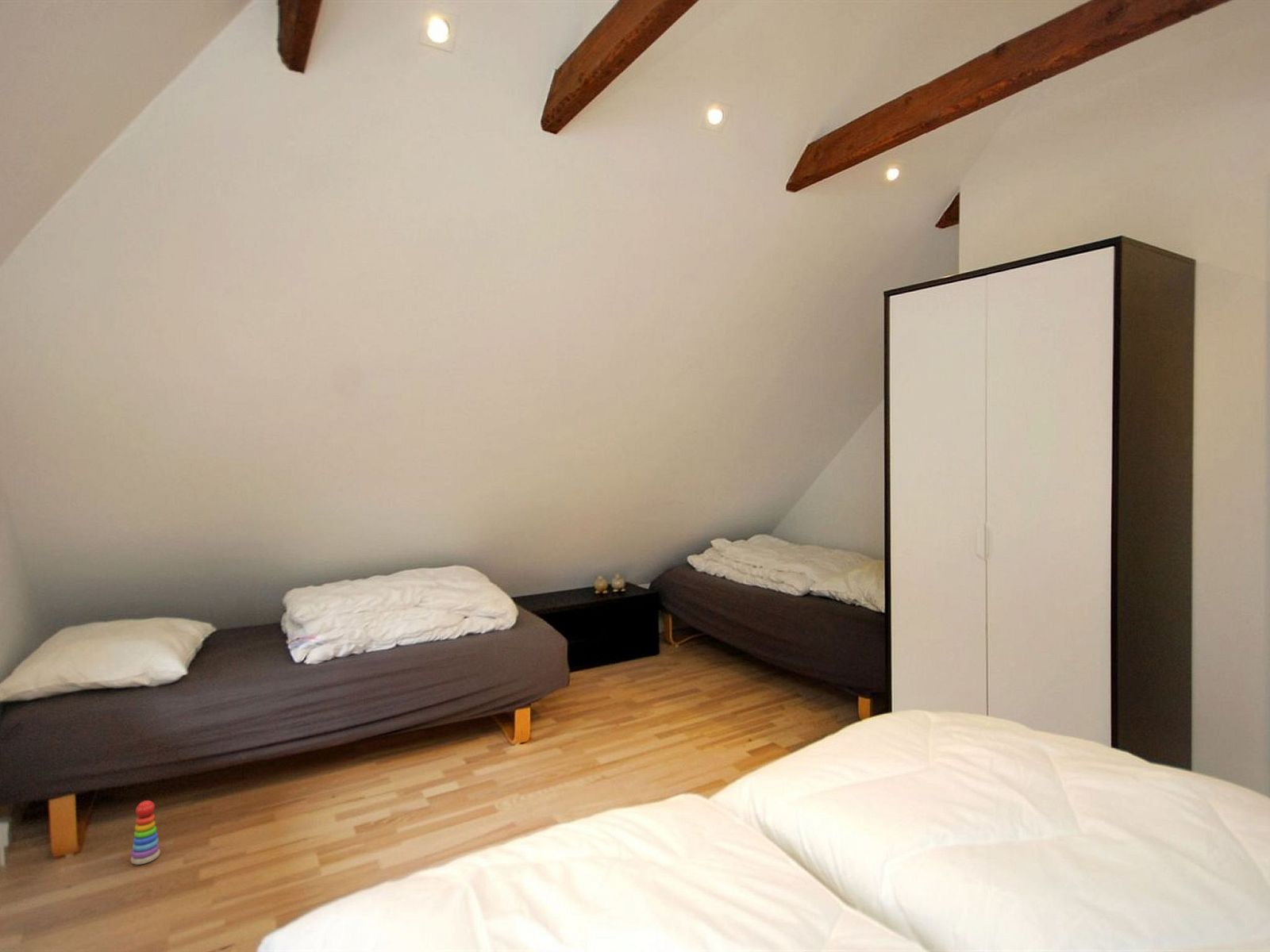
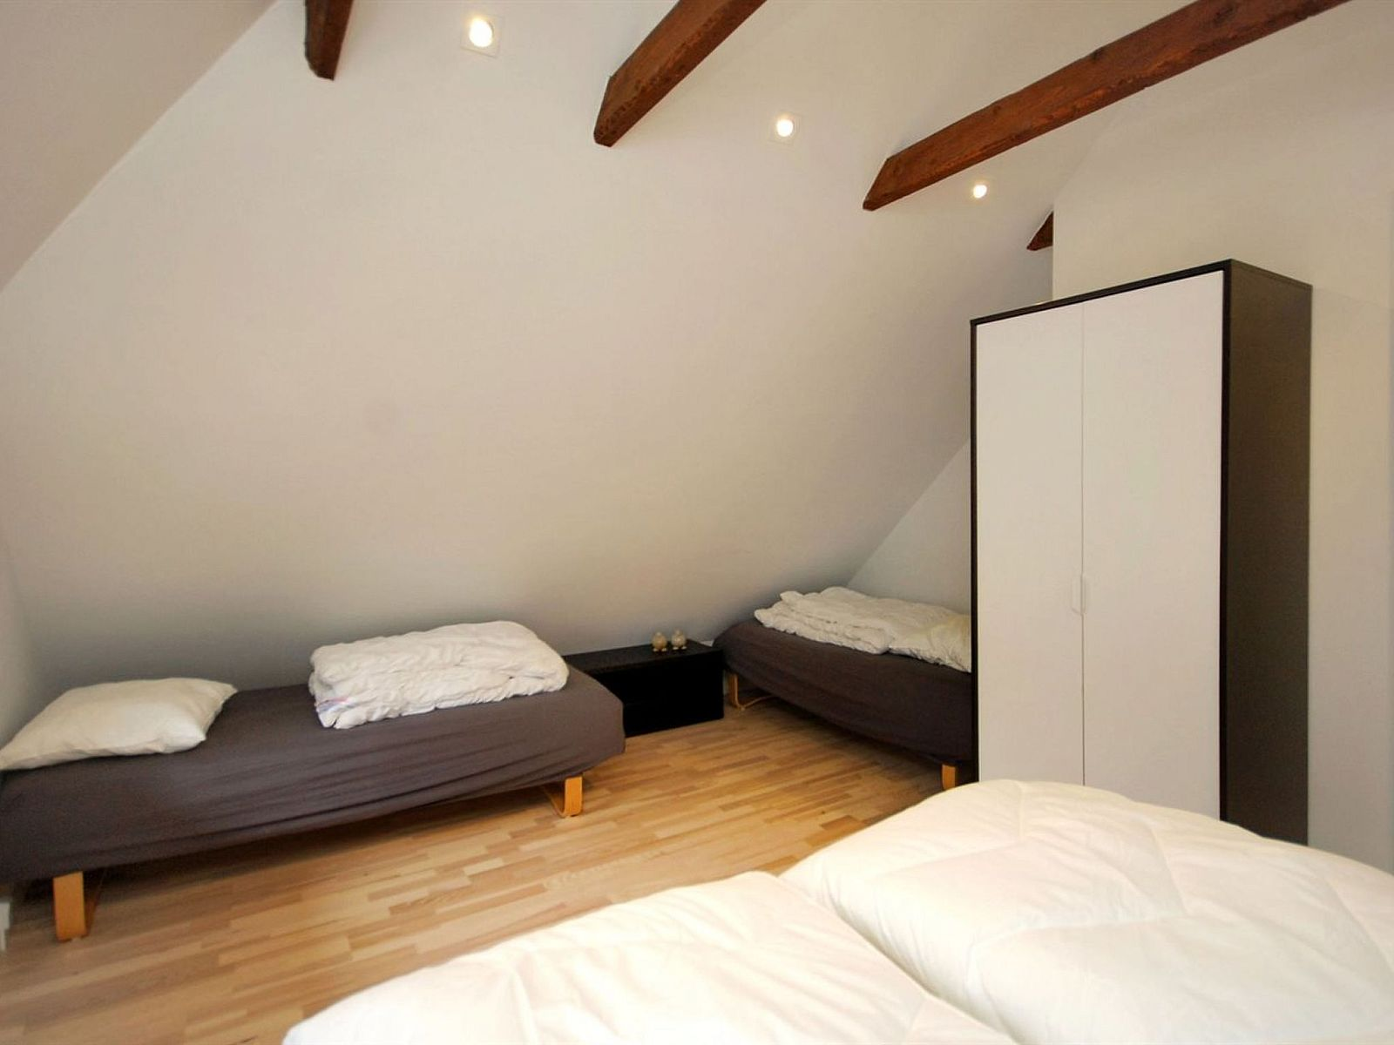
- stacking toy (144, 830)
